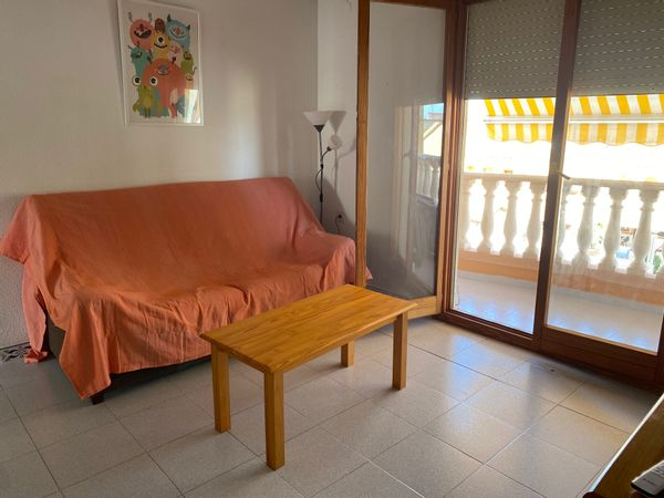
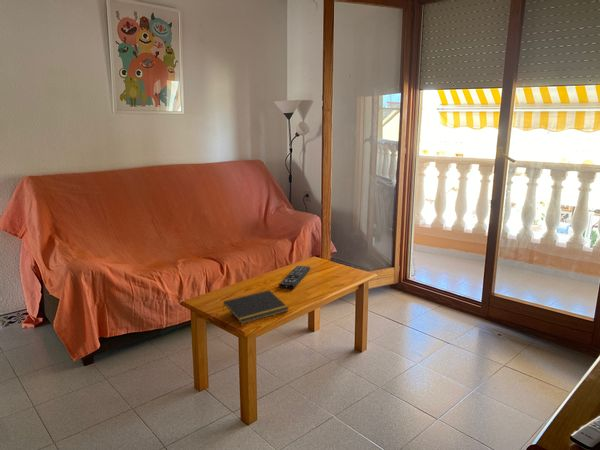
+ notepad (256, 306)
+ remote control (295, 276)
